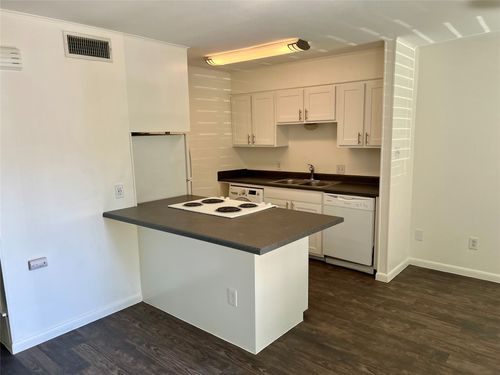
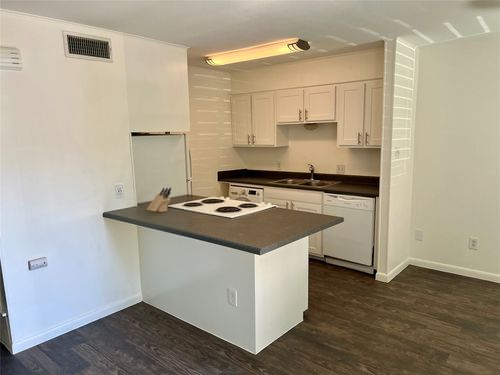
+ knife block (159, 198)
